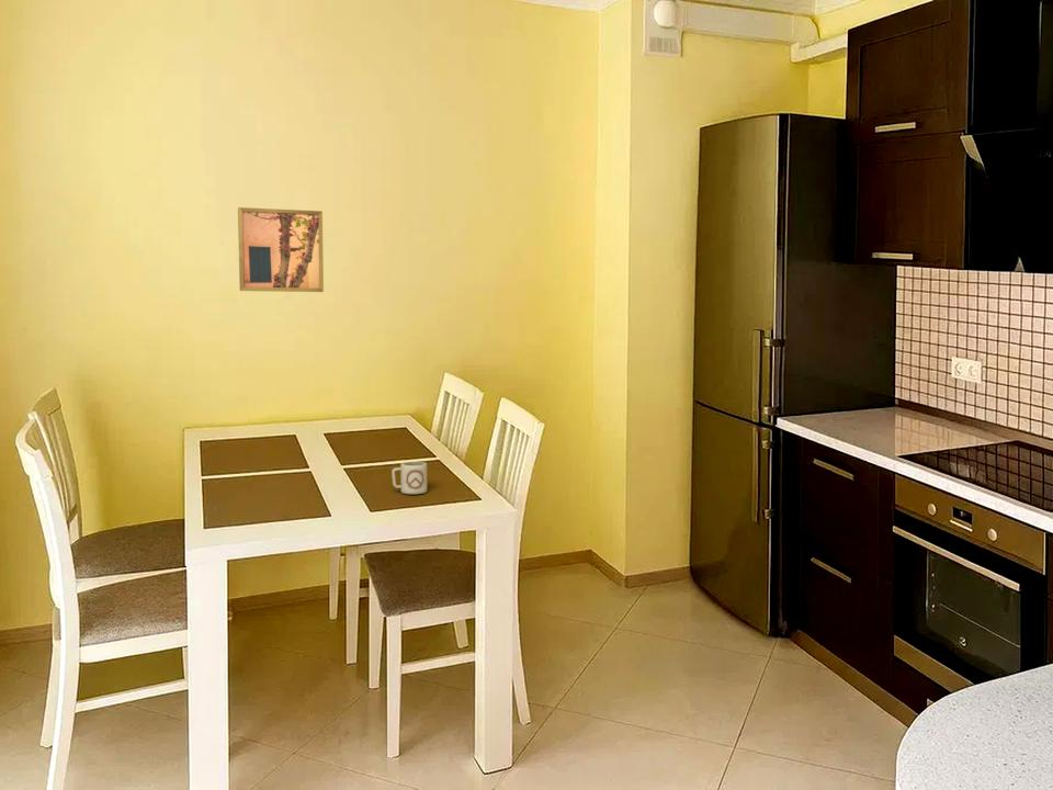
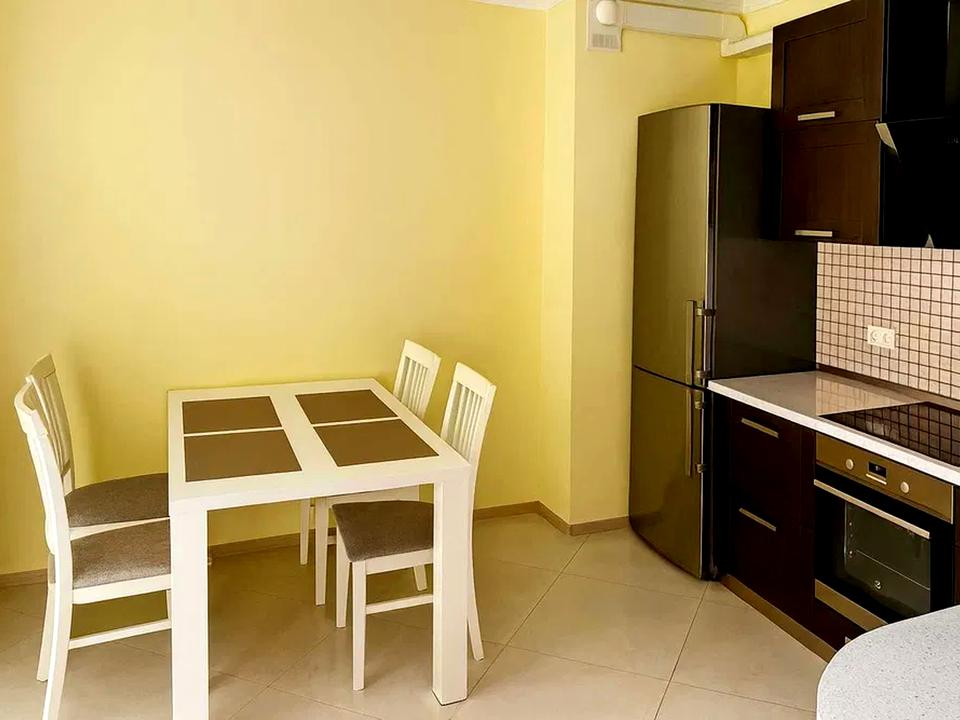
- cup (409, 477)
- wall art (281, 250)
